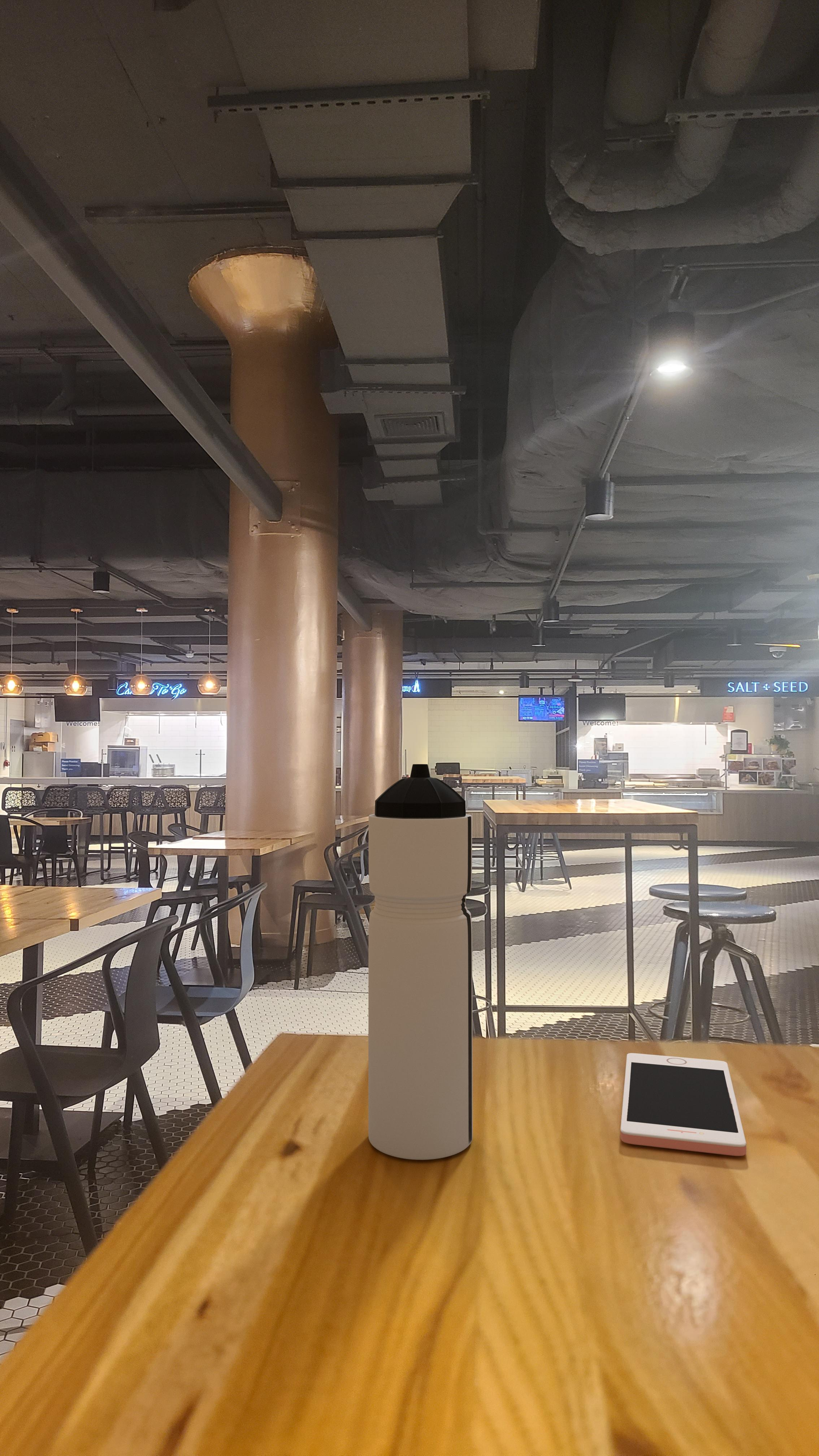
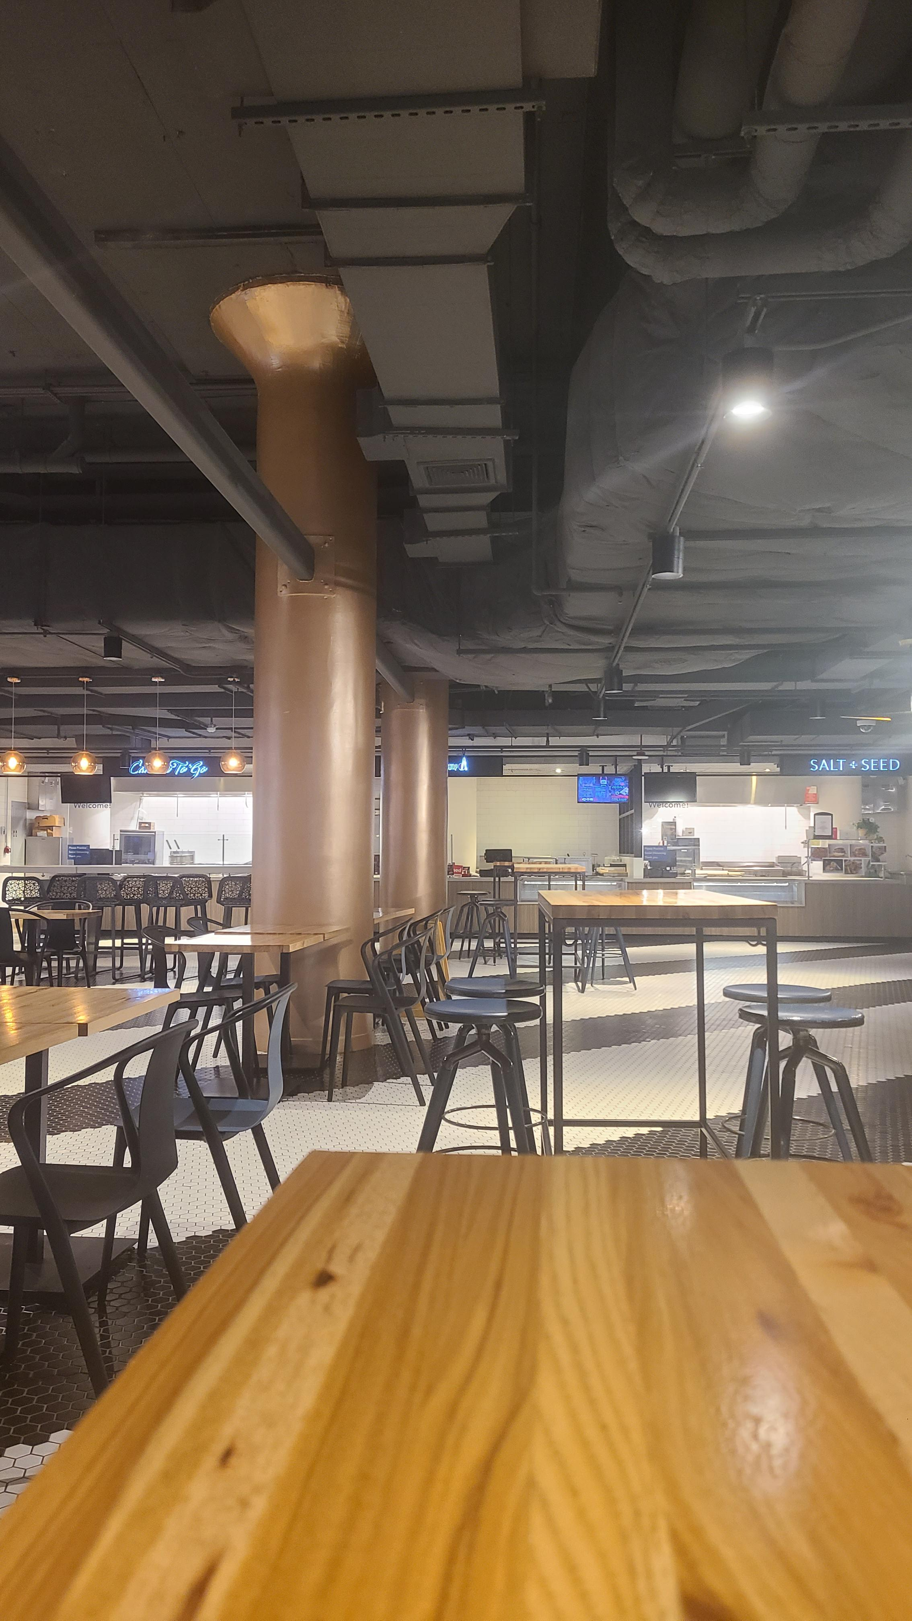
- water bottle (420, 949)
- cell phone (679, 1098)
